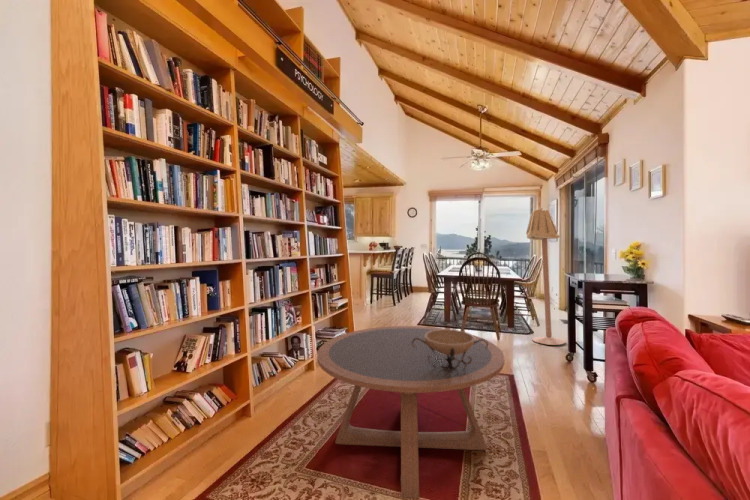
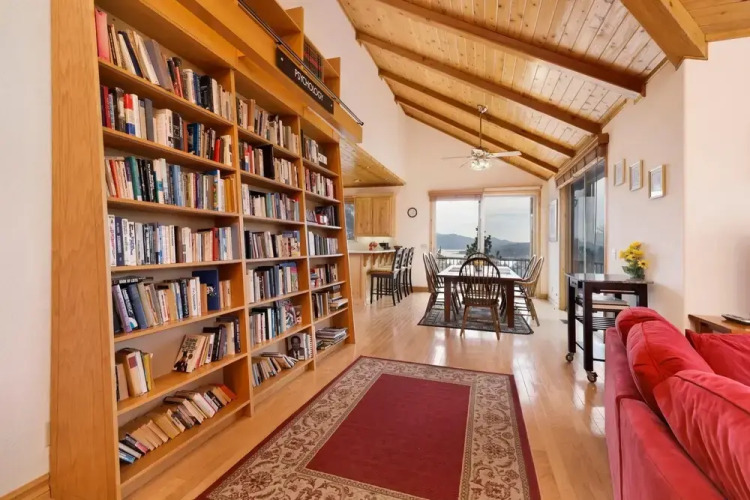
- floor lamp (544, 273)
- coffee table (408, 395)
- decorative bowl (449, 352)
